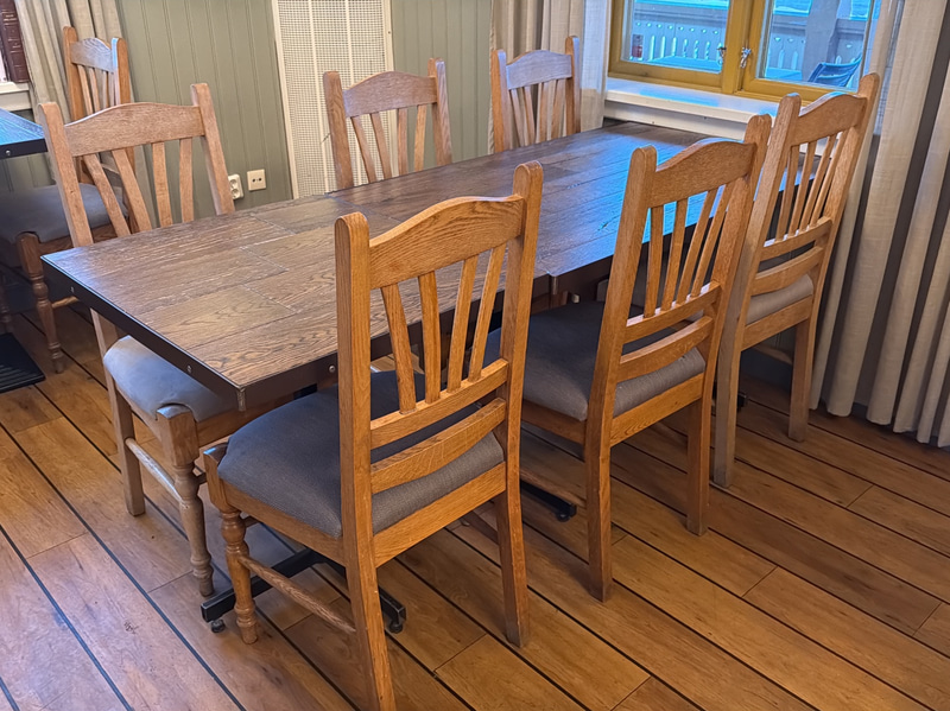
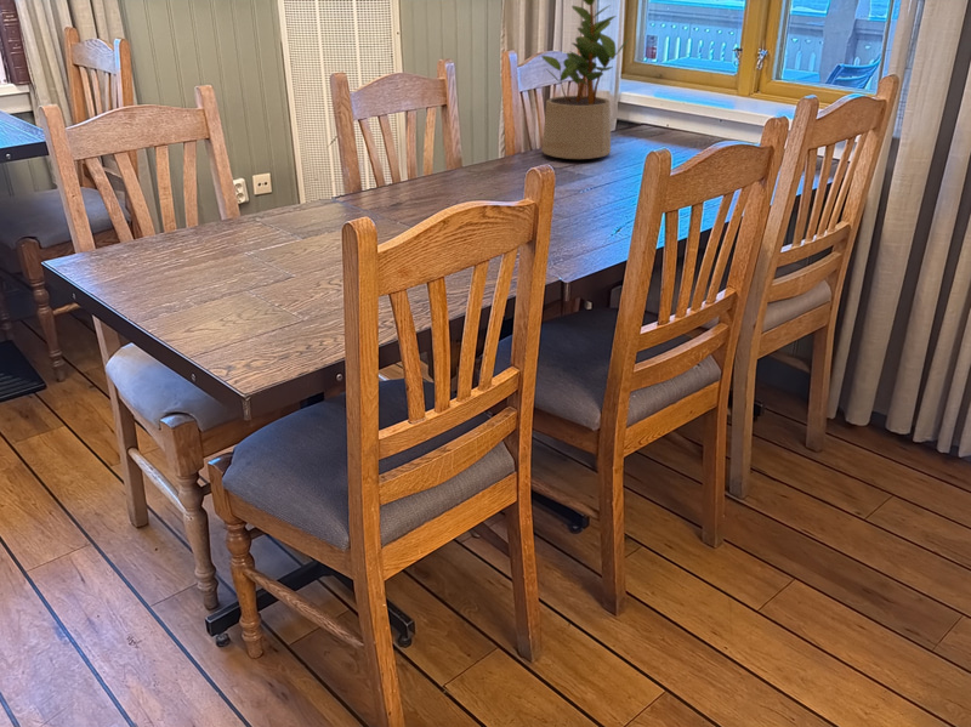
+ potted plant (580, 62)
